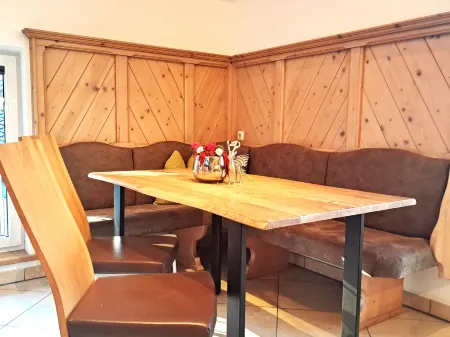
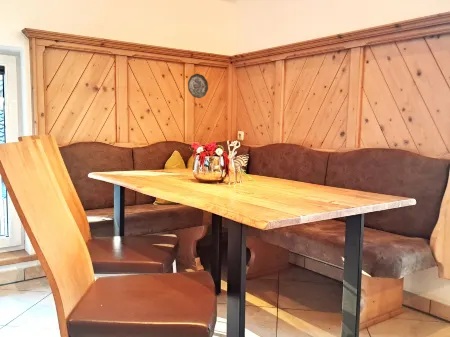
+ decorative plate (197, 86)
